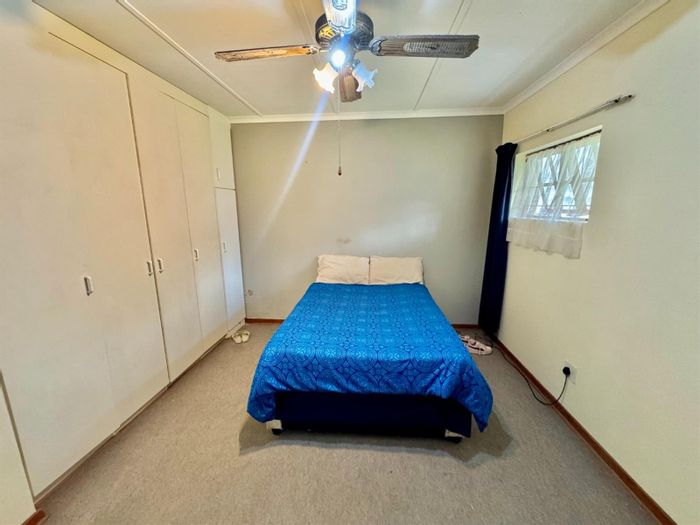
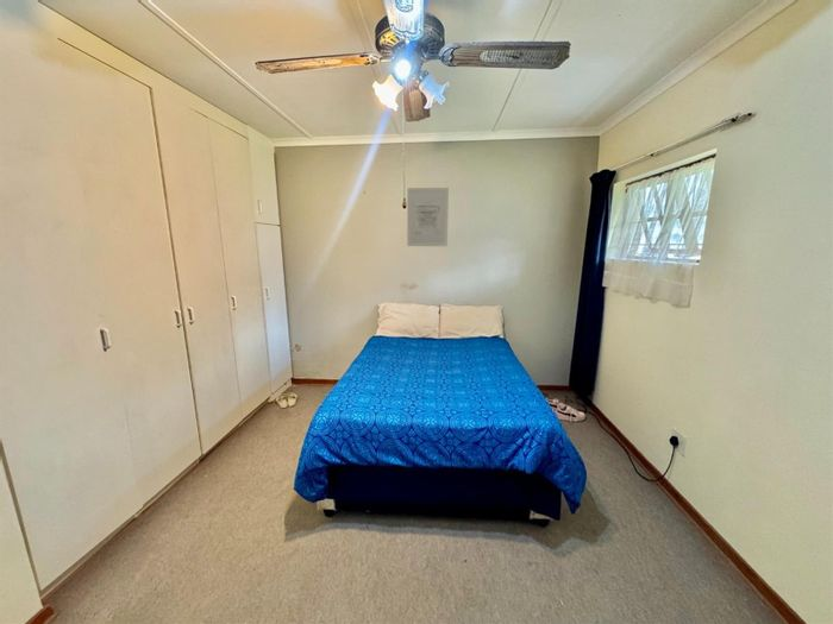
+ wall art (427, 218)
